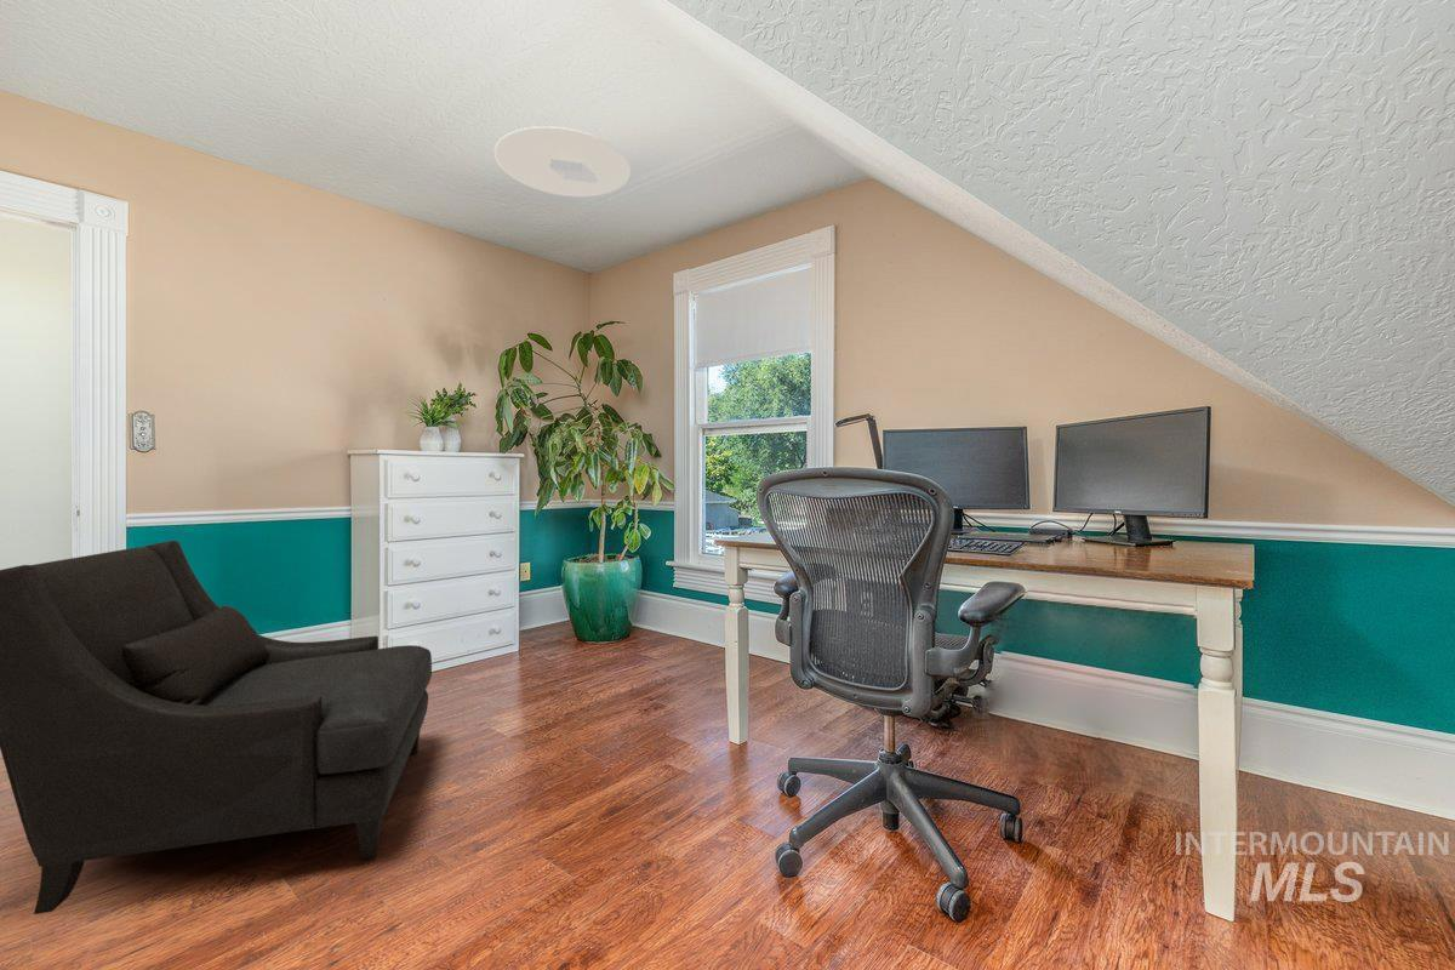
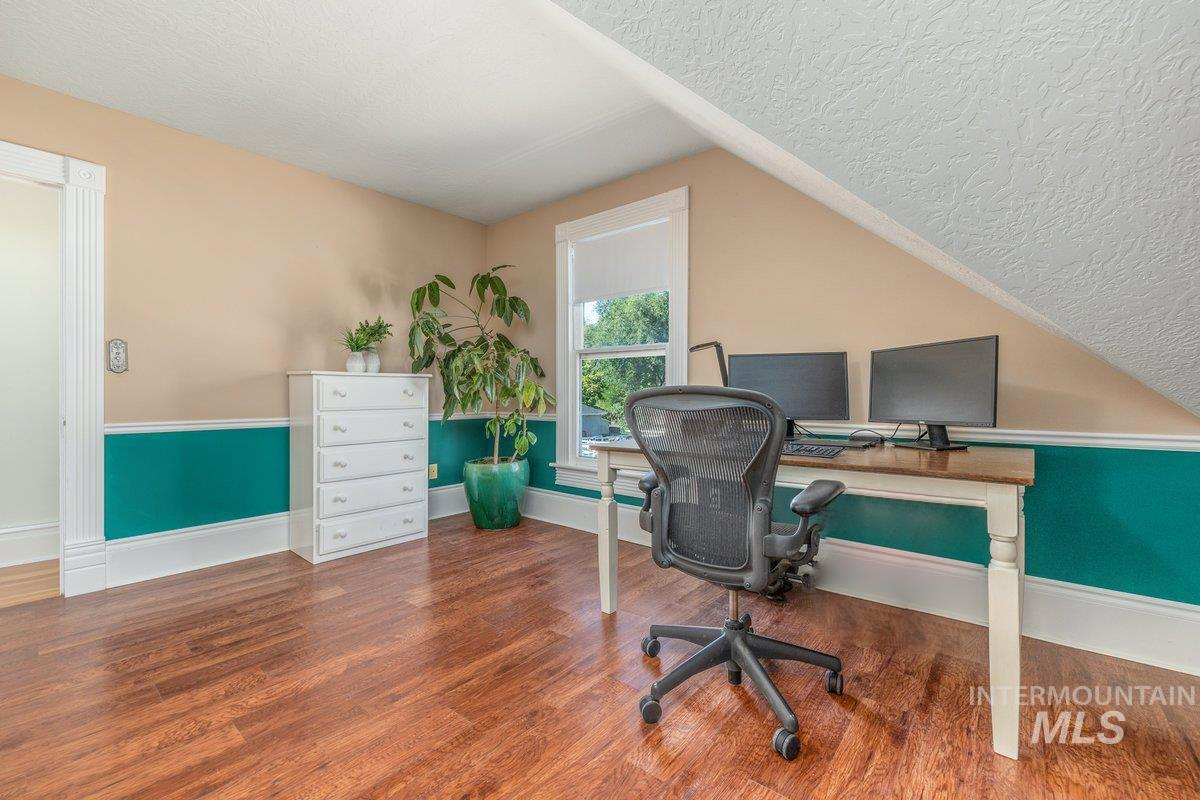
- armchair (253, 681)
- ceiling light (564, 159)
